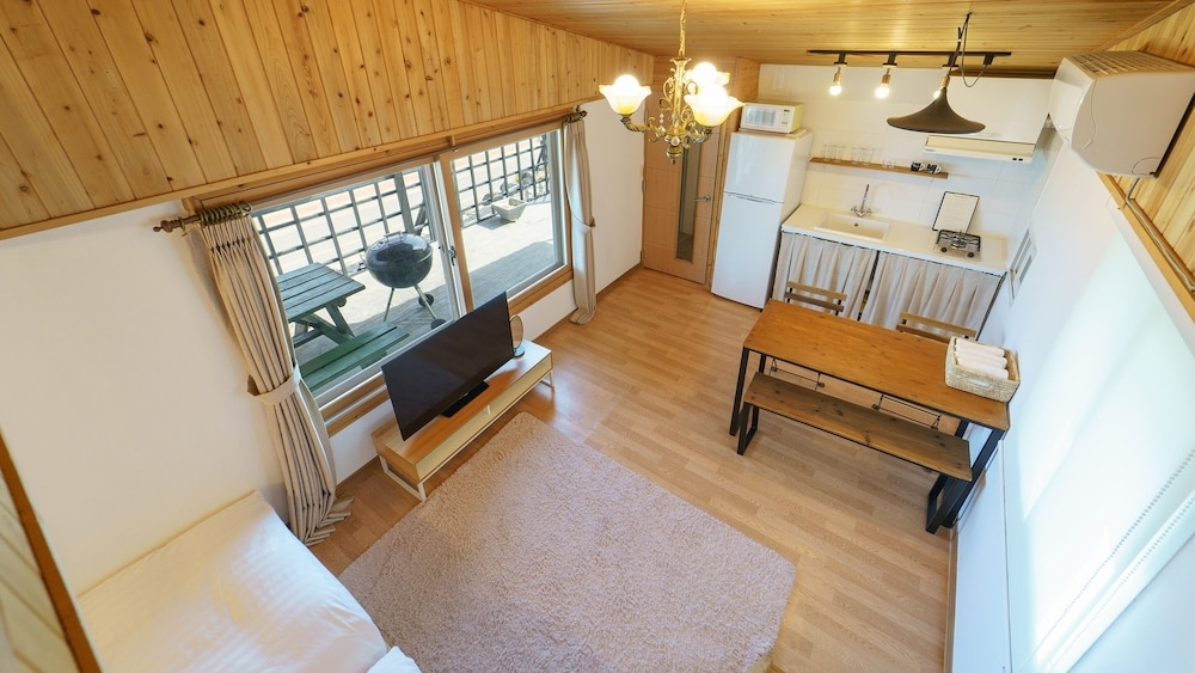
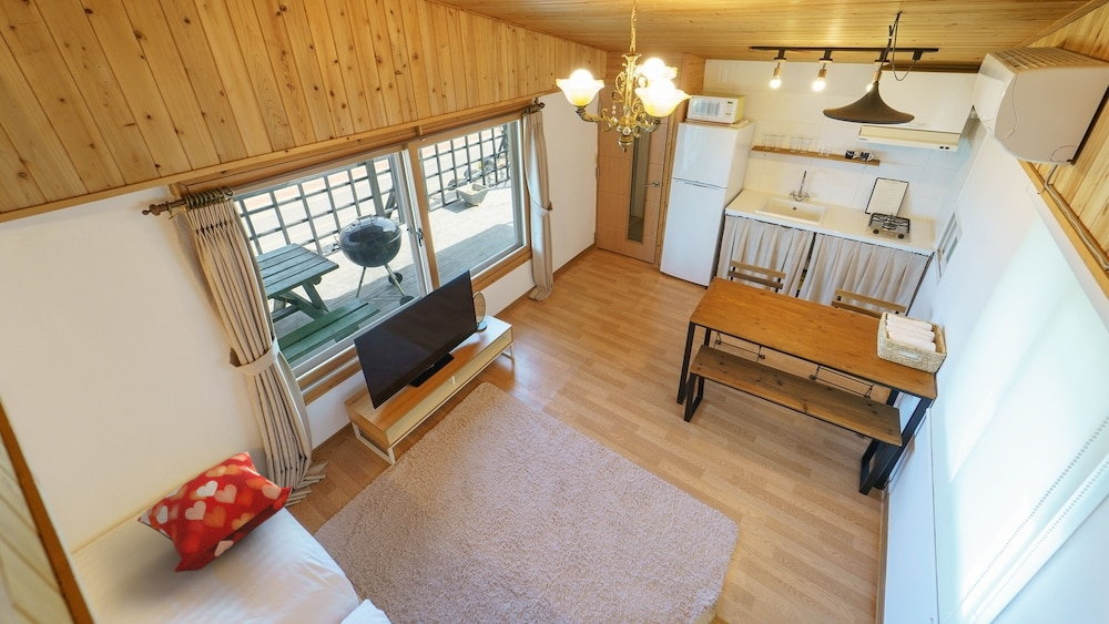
+ decorative pillow (217, 503)
